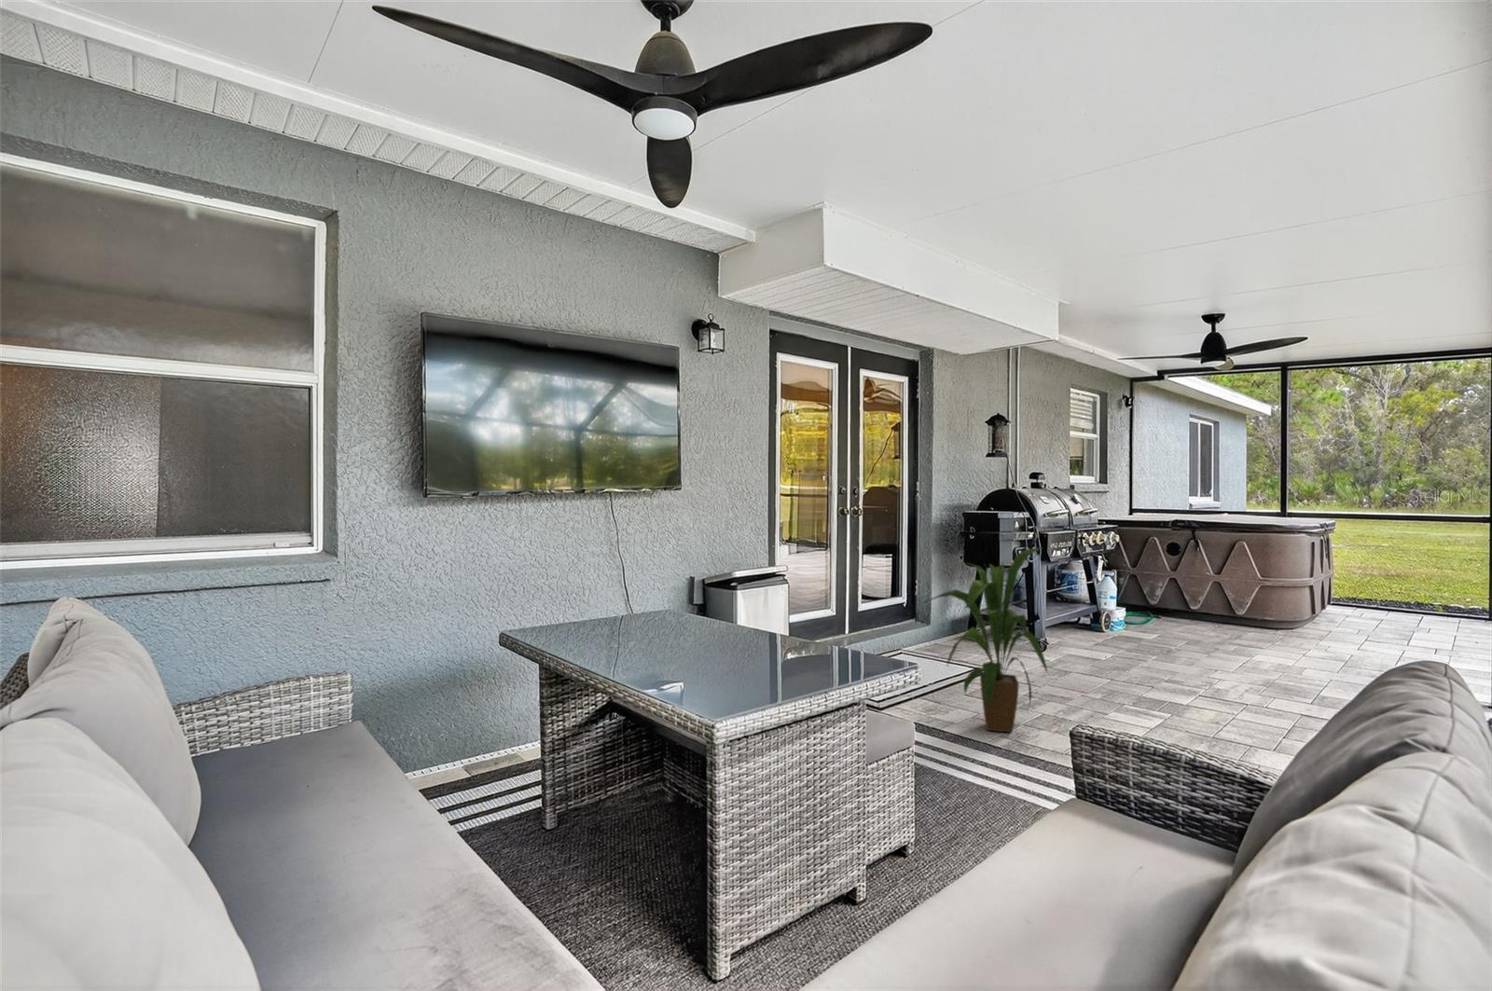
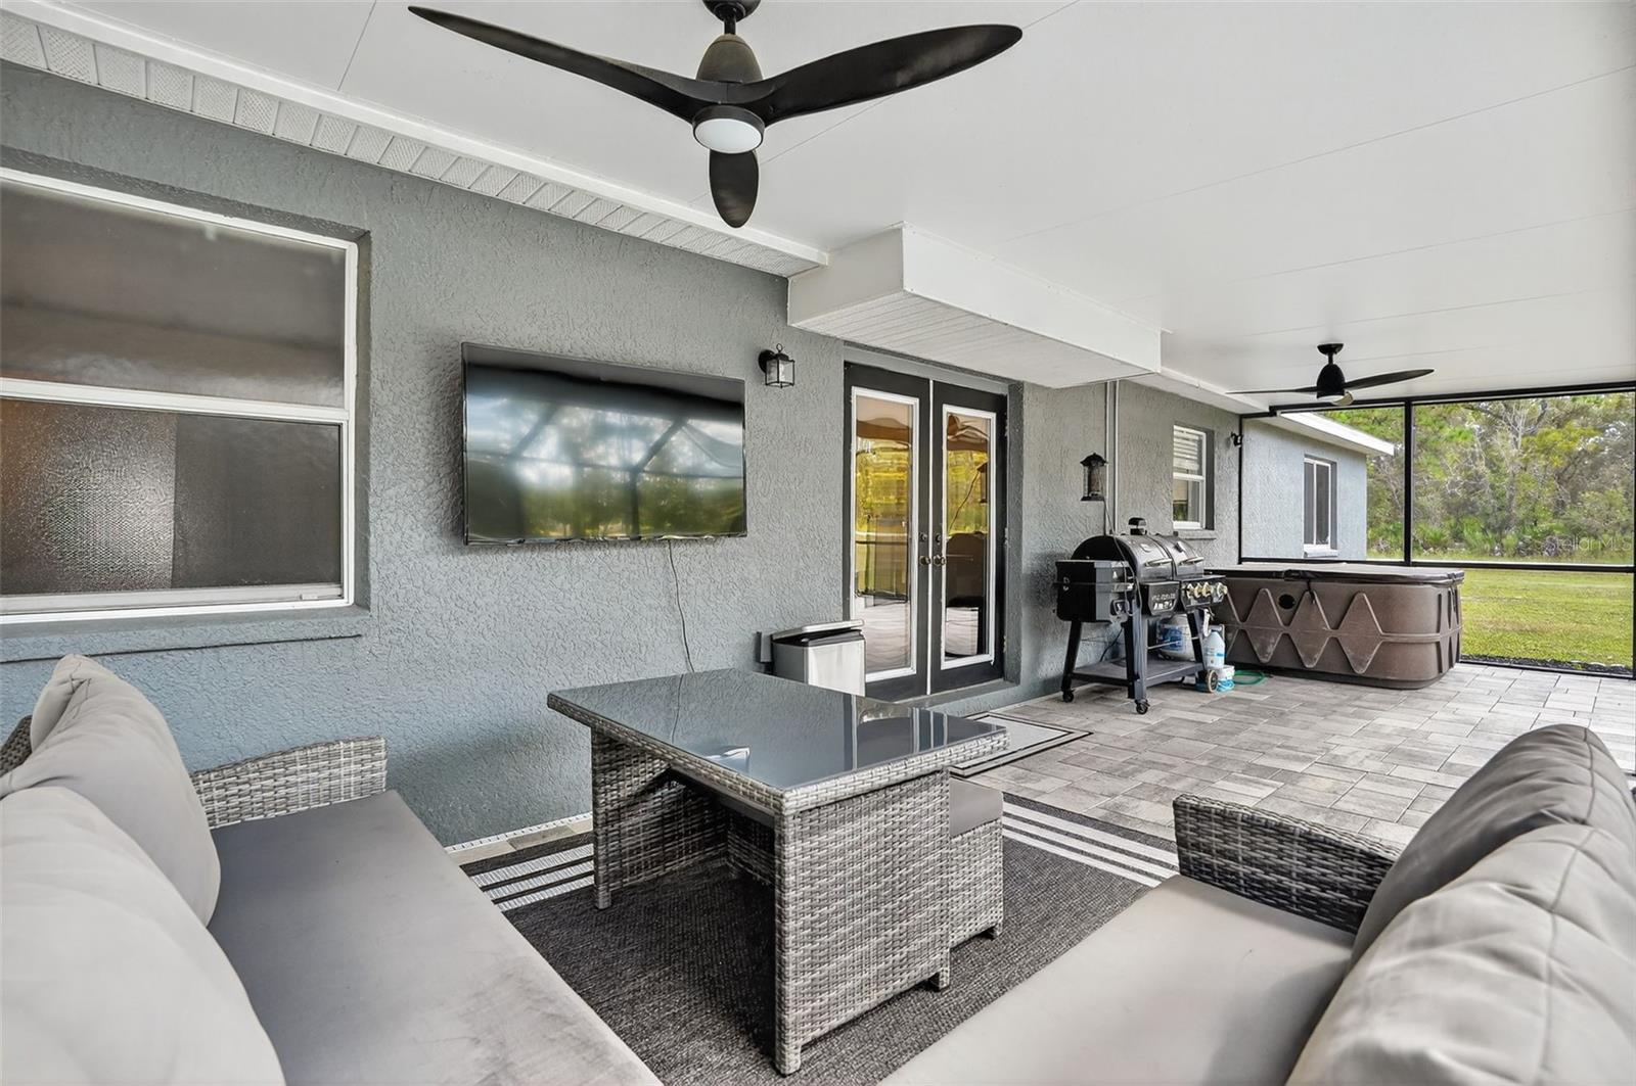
- house plant (982, 637)
